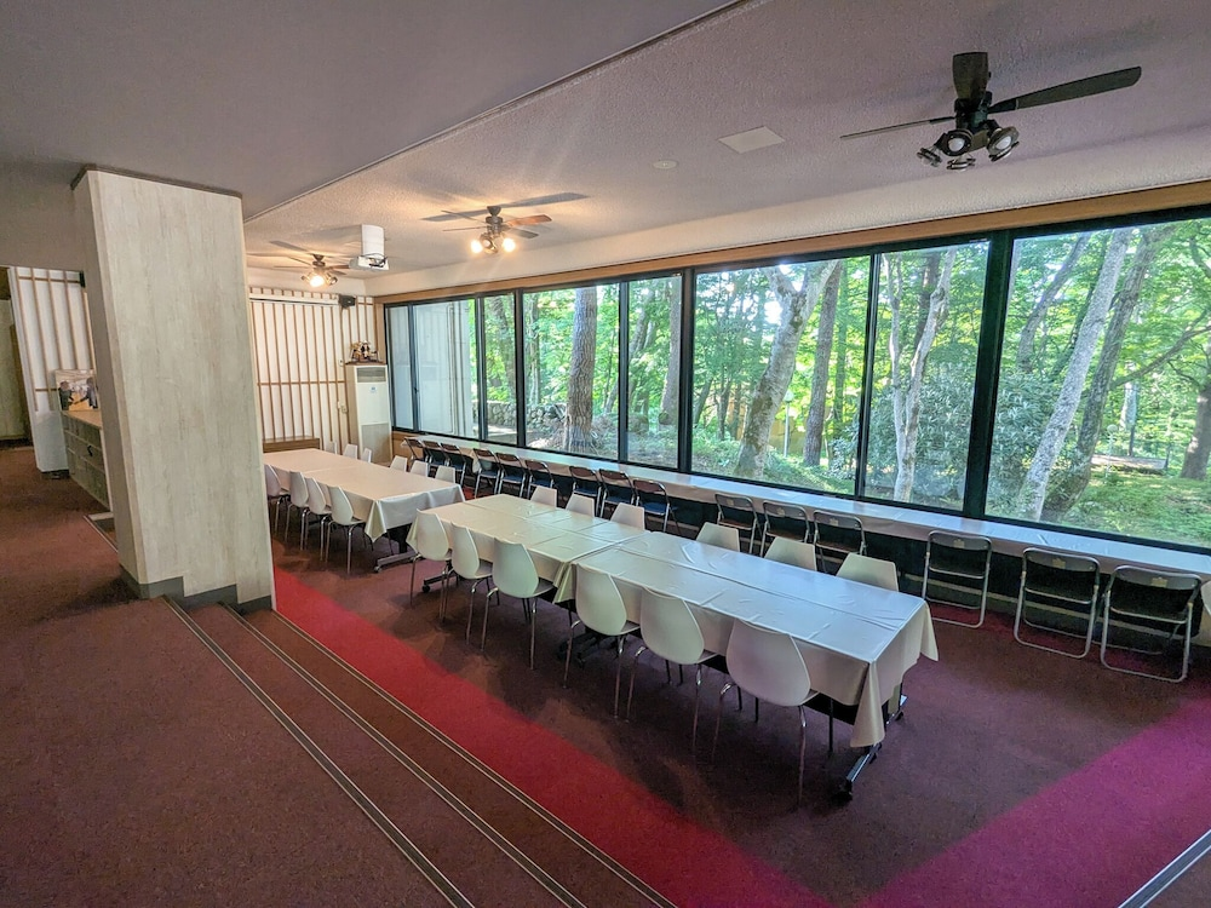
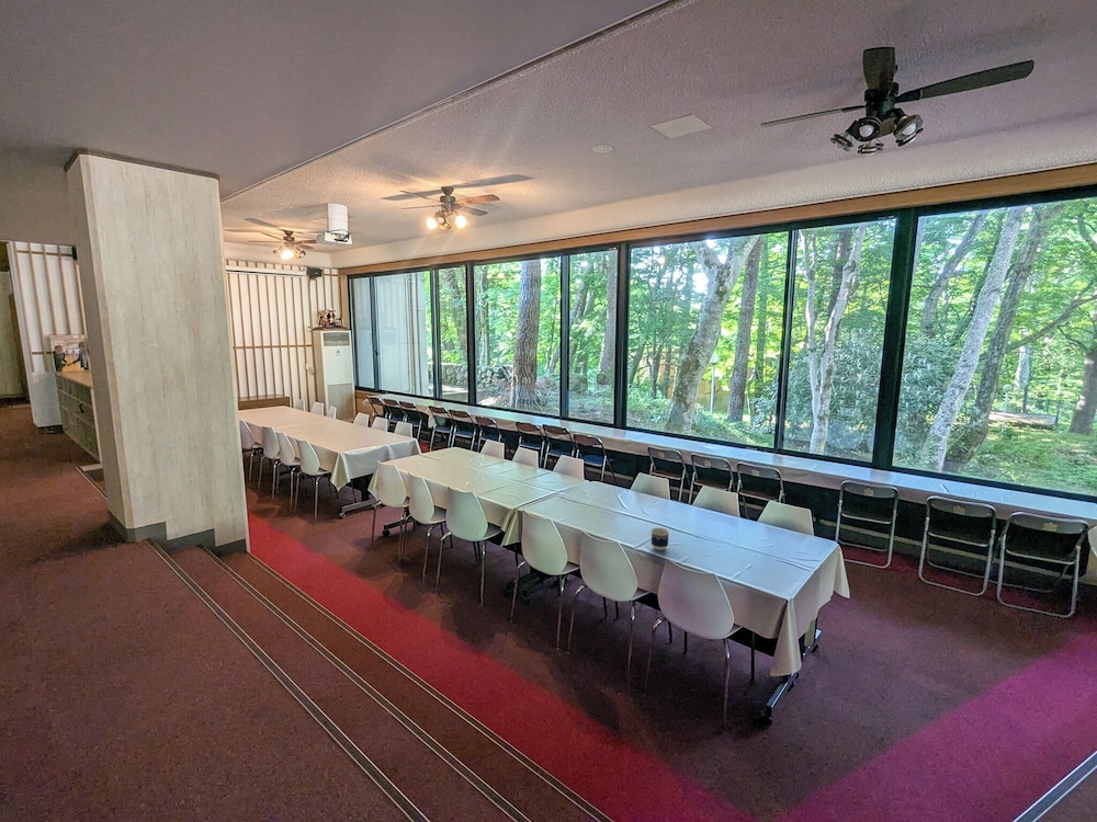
+ cup (660, 538)
